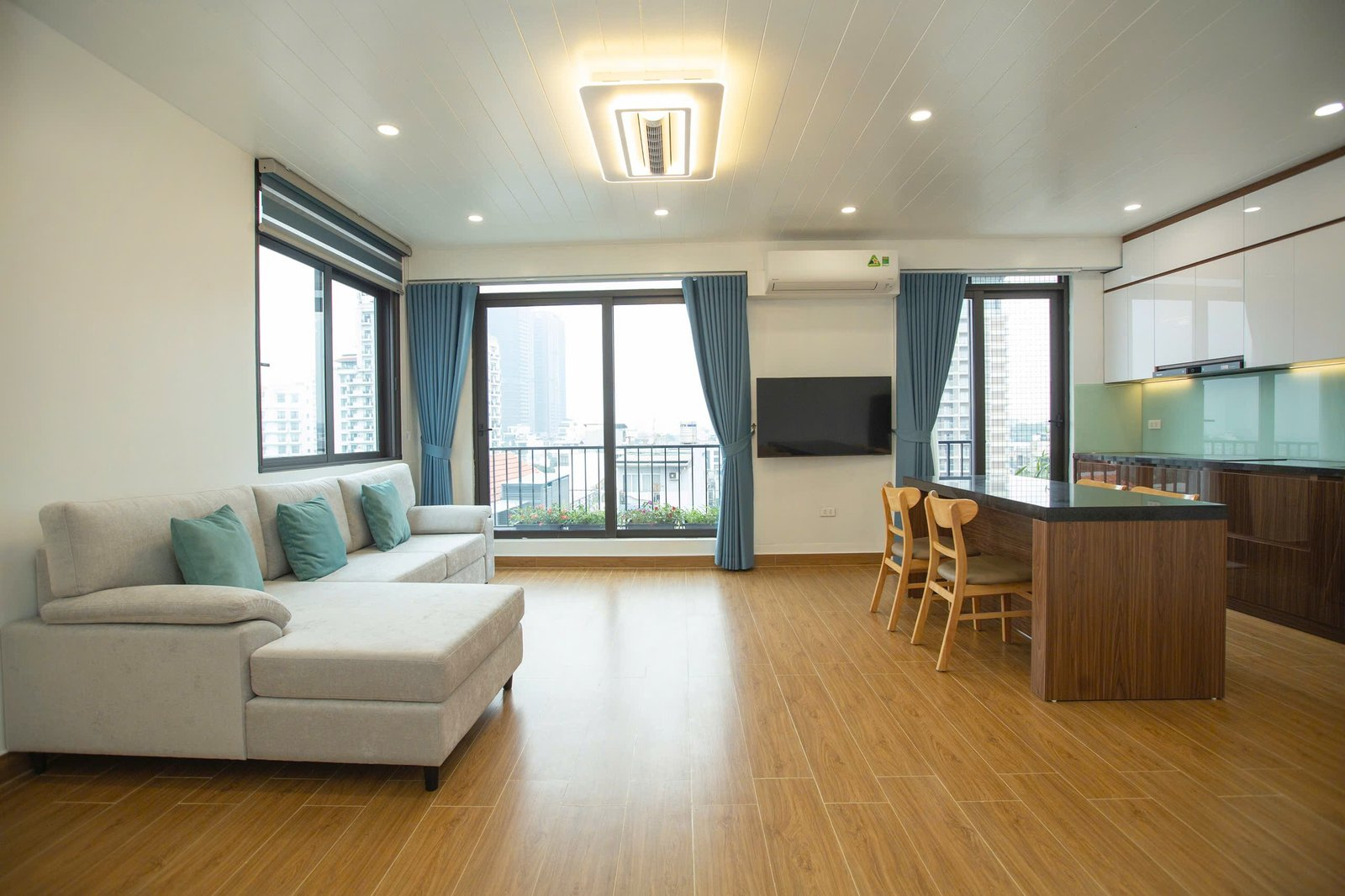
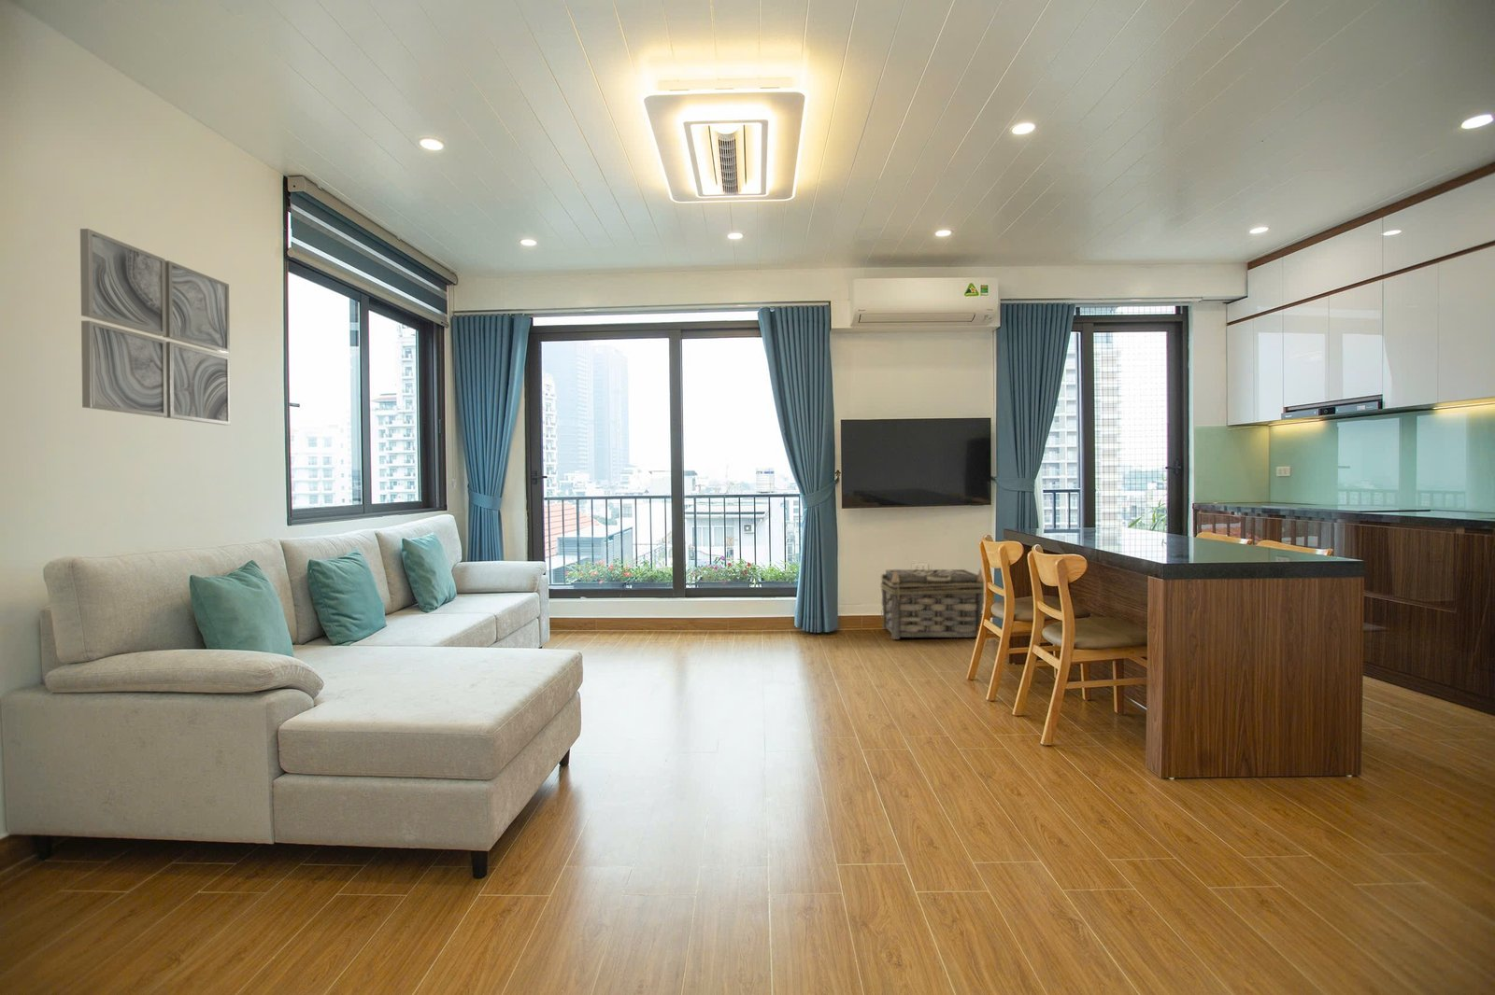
+ basket (933, 600)
+ wall art (165, 336)
